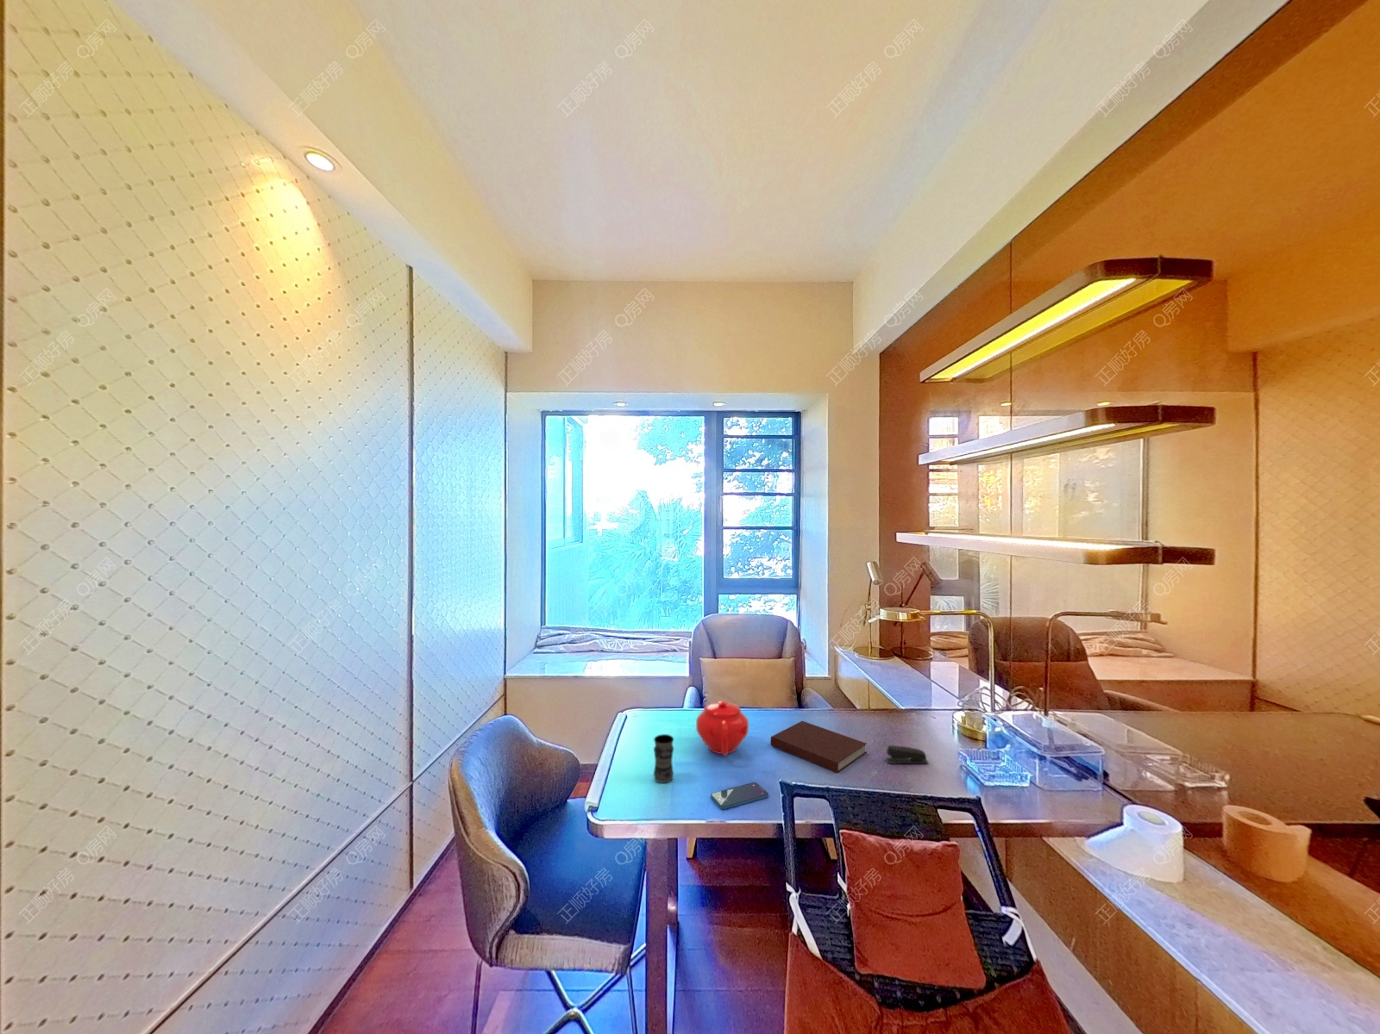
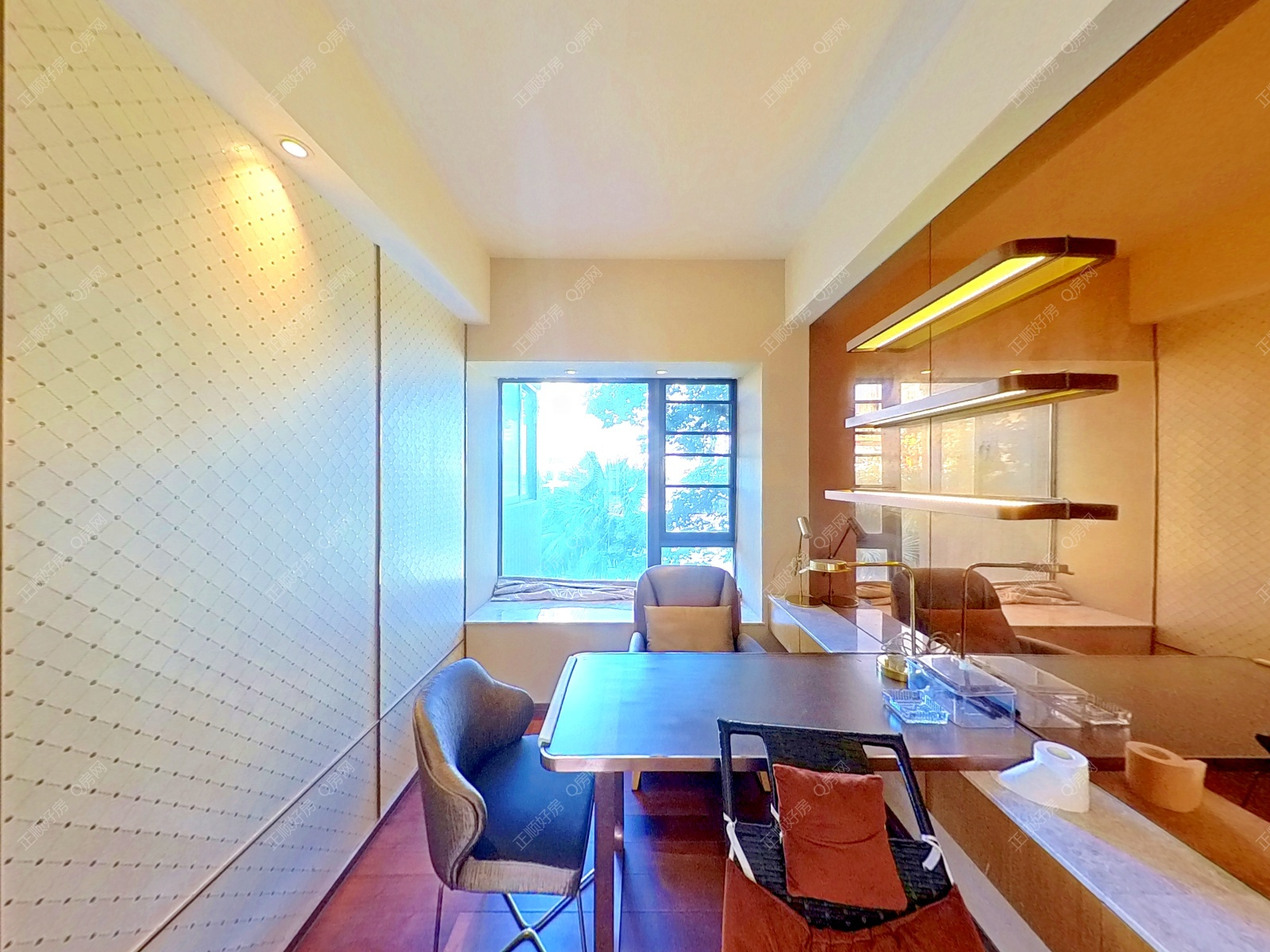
- notebook (817, 744)
- smartphone (739, 794)
- teapot (722, 723)
- stapler (906, 753)
- jar (663, 758)
